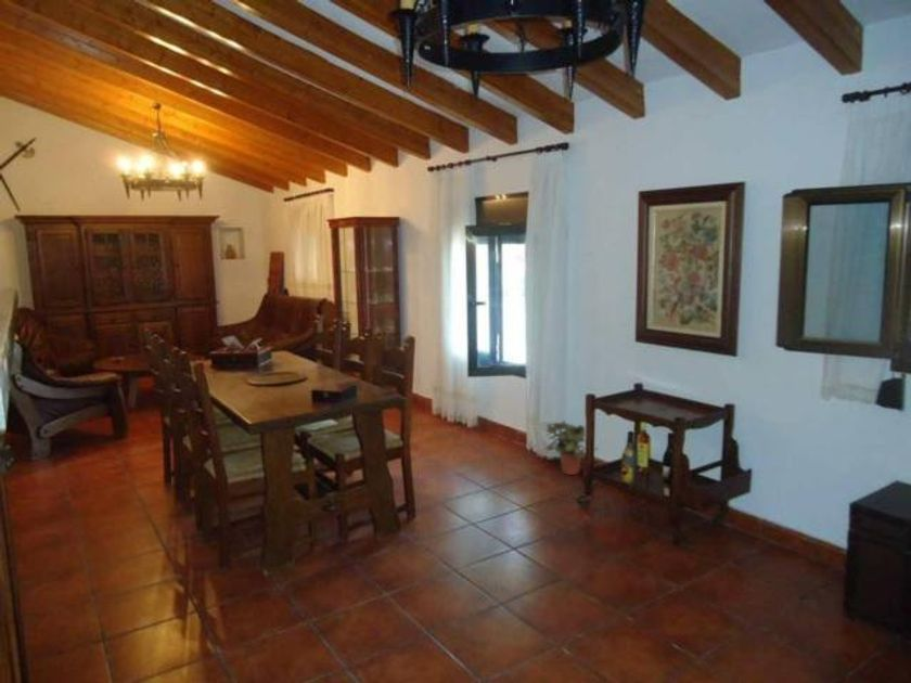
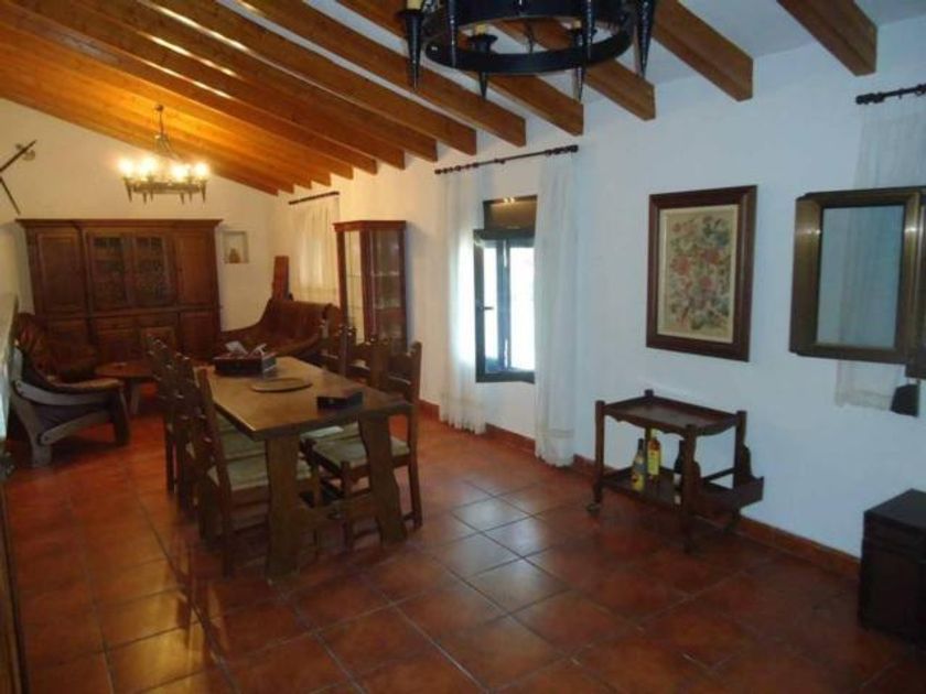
- potted plant (570, 446)
